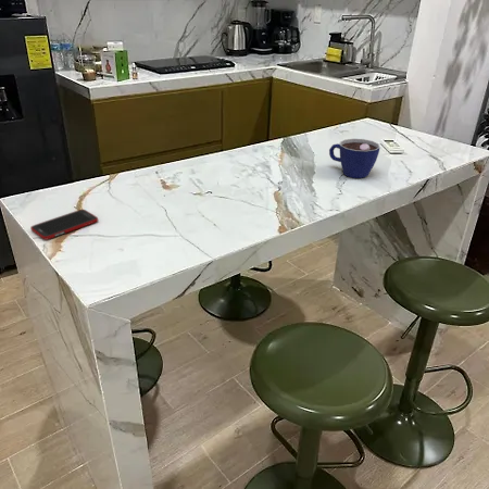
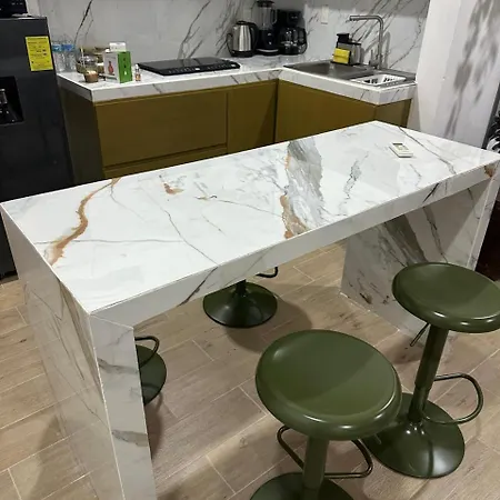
- cup (351, 158)
- cell phone (65, 224)
